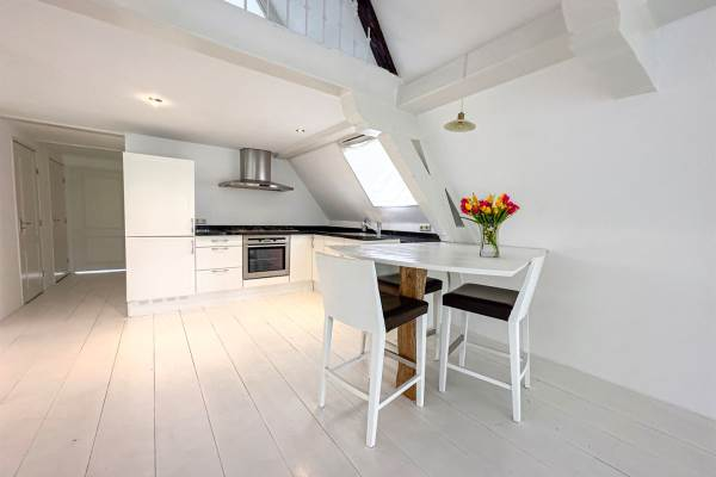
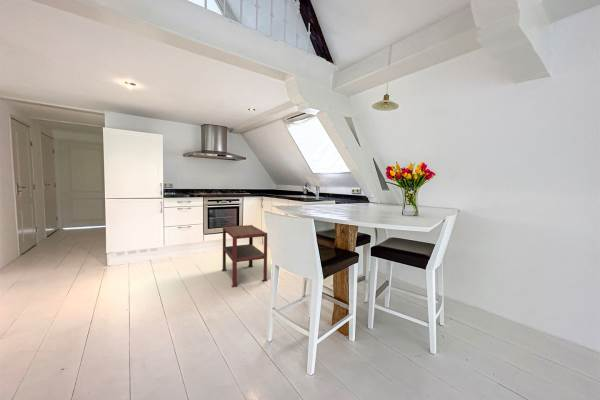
+ side table (243, 252)
